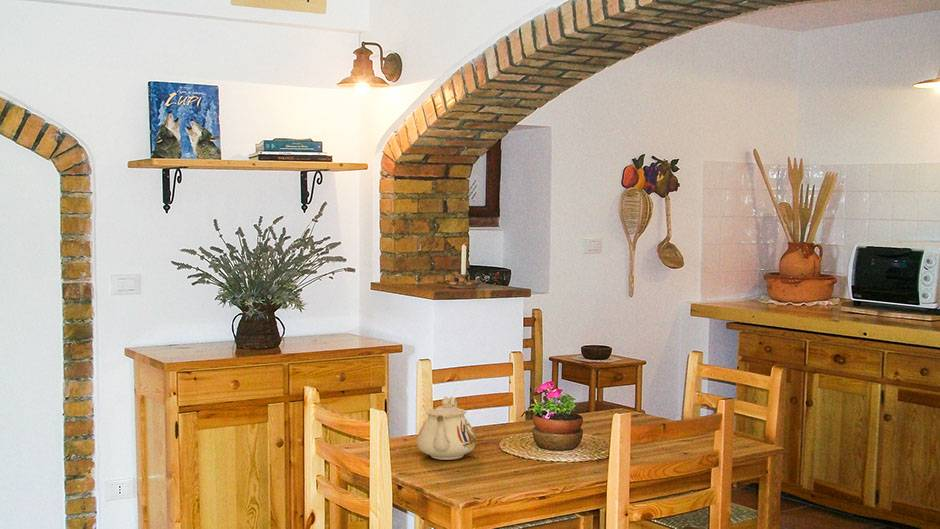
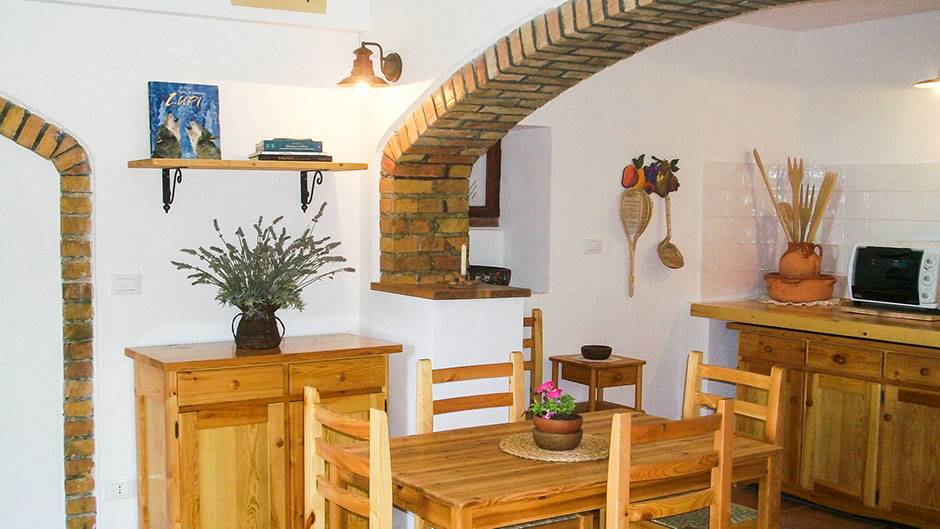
- teapot (446, 426)
